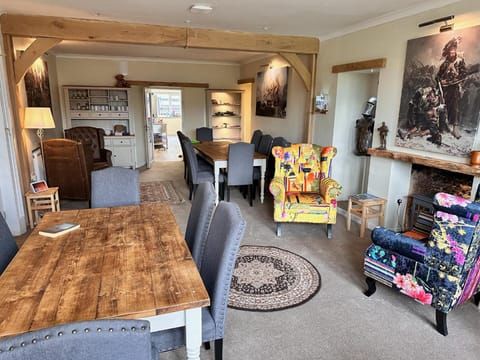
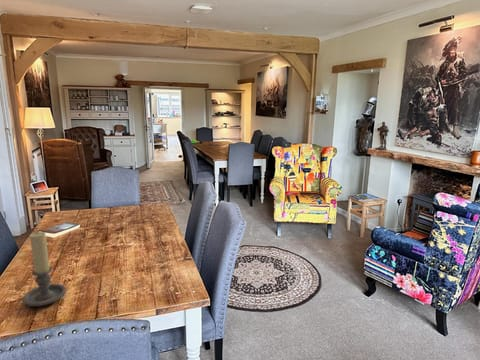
+ candle holder (41, 264)
